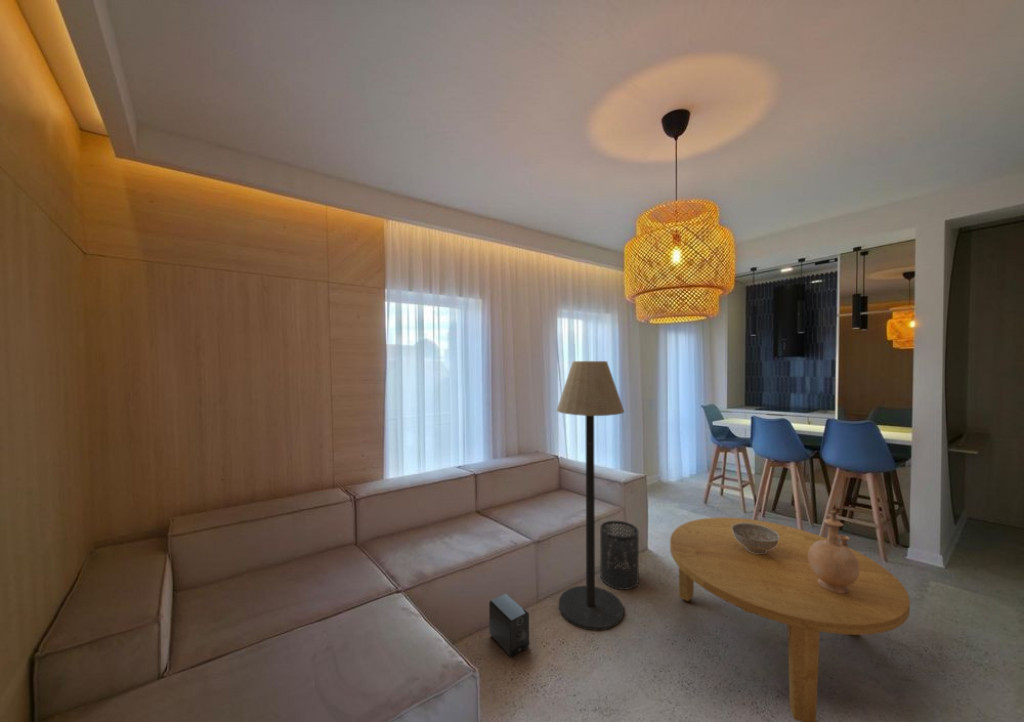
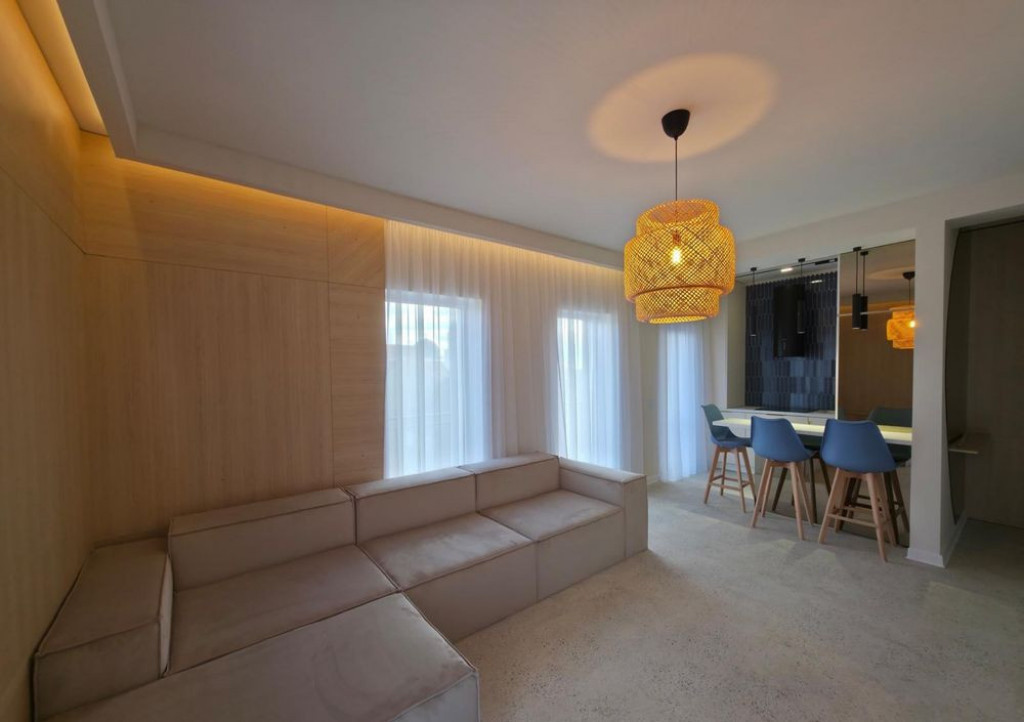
- vase (833, 548)
- speaker (508, 623)
- coffee table (772, 599)
- trash can (619, 553)
- floor lamp (590, 485)
- decorative bowl (754, 539)
